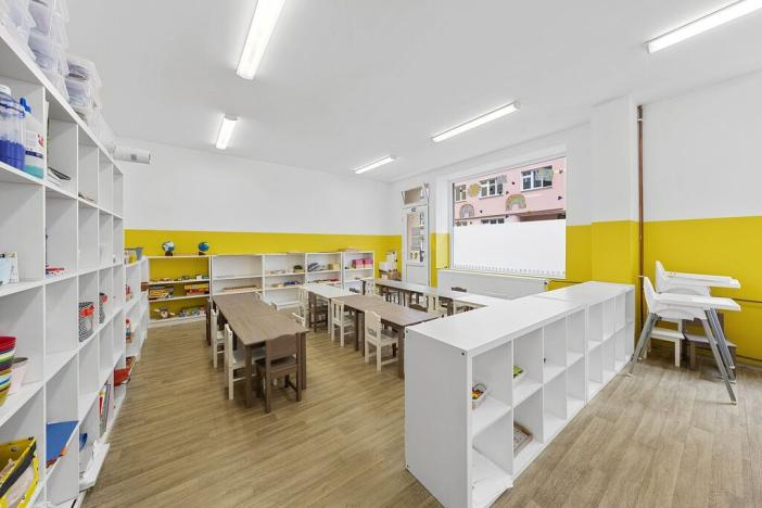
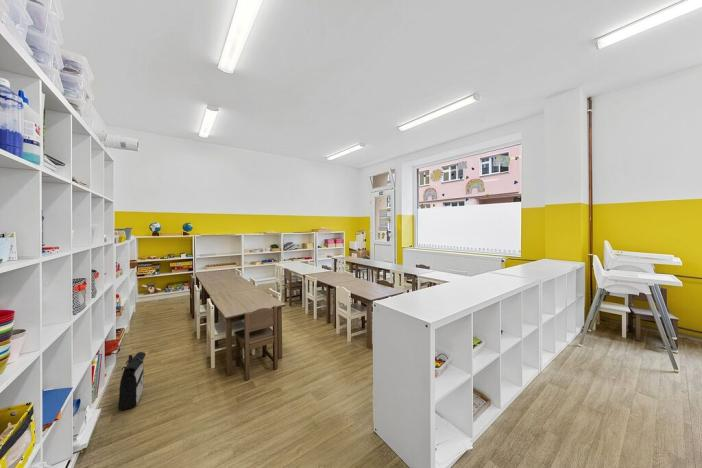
+ backpack (132, 377)
